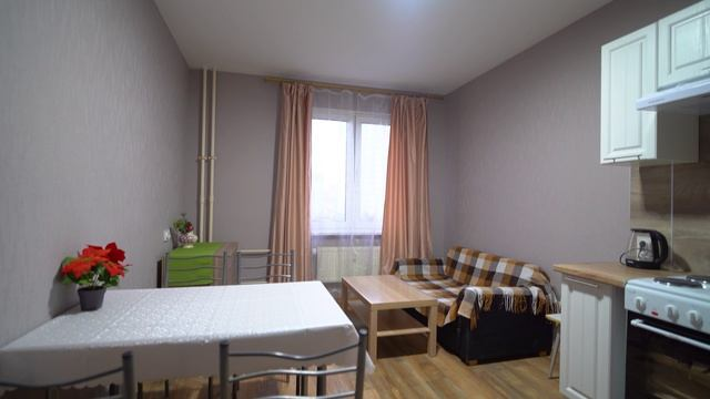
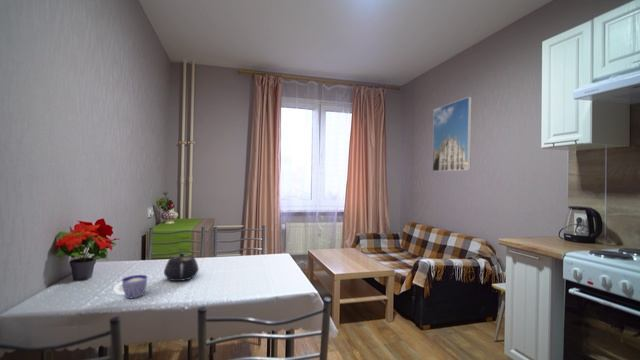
+ cup (130, 287)
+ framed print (450, 137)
+ teapot (181, 265)
